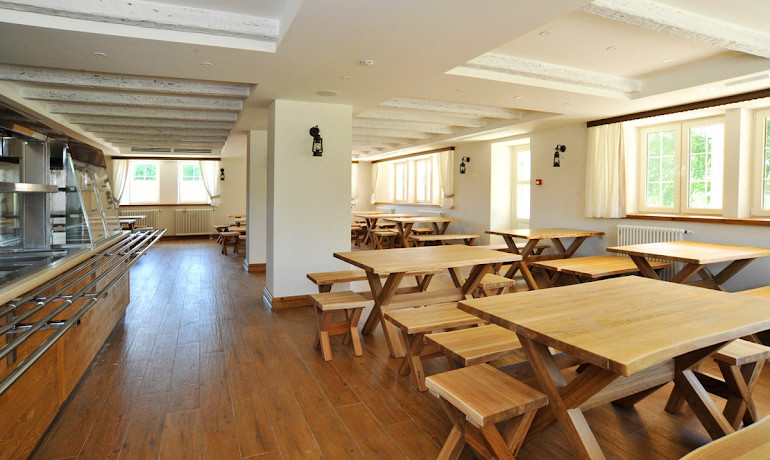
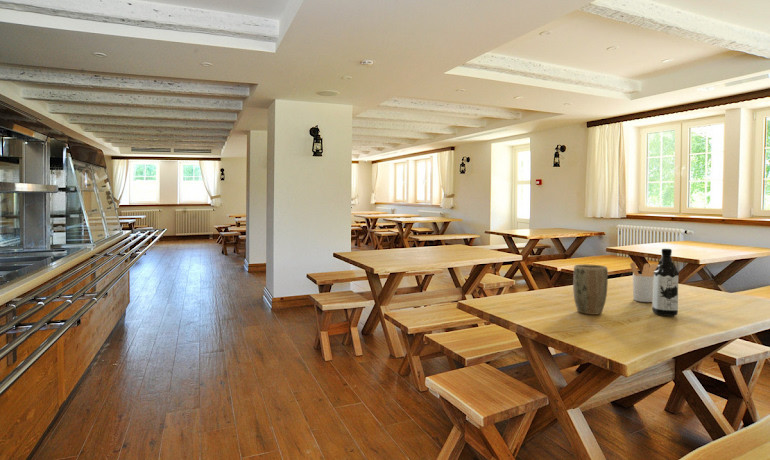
+ utensil holder (646, 281)
+ water bottle (665, 281)
+ plant pot (590, 289)
